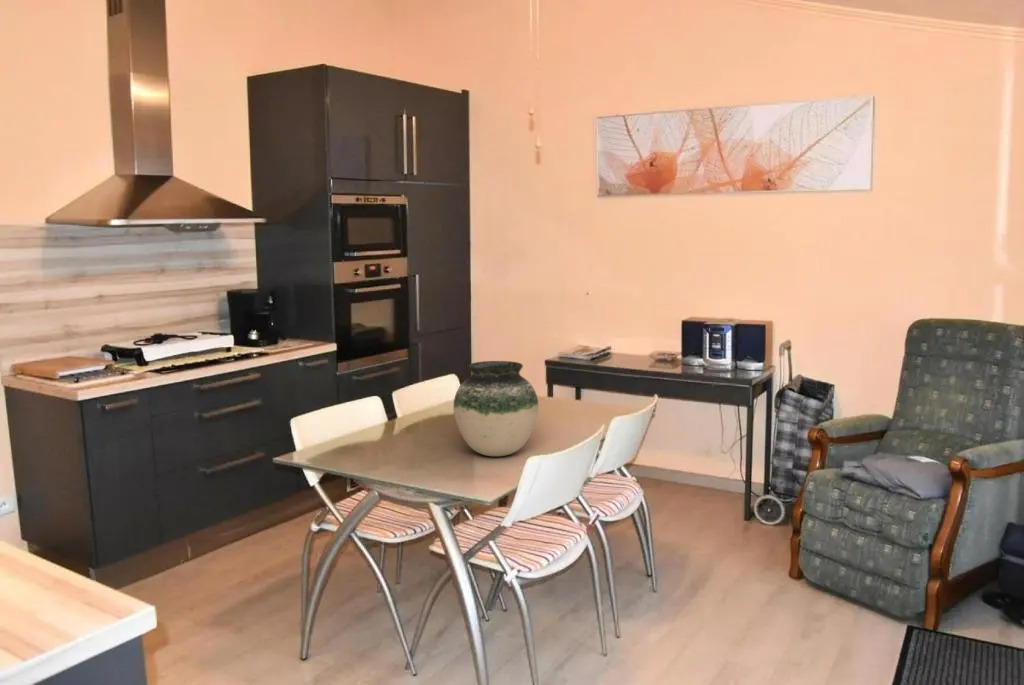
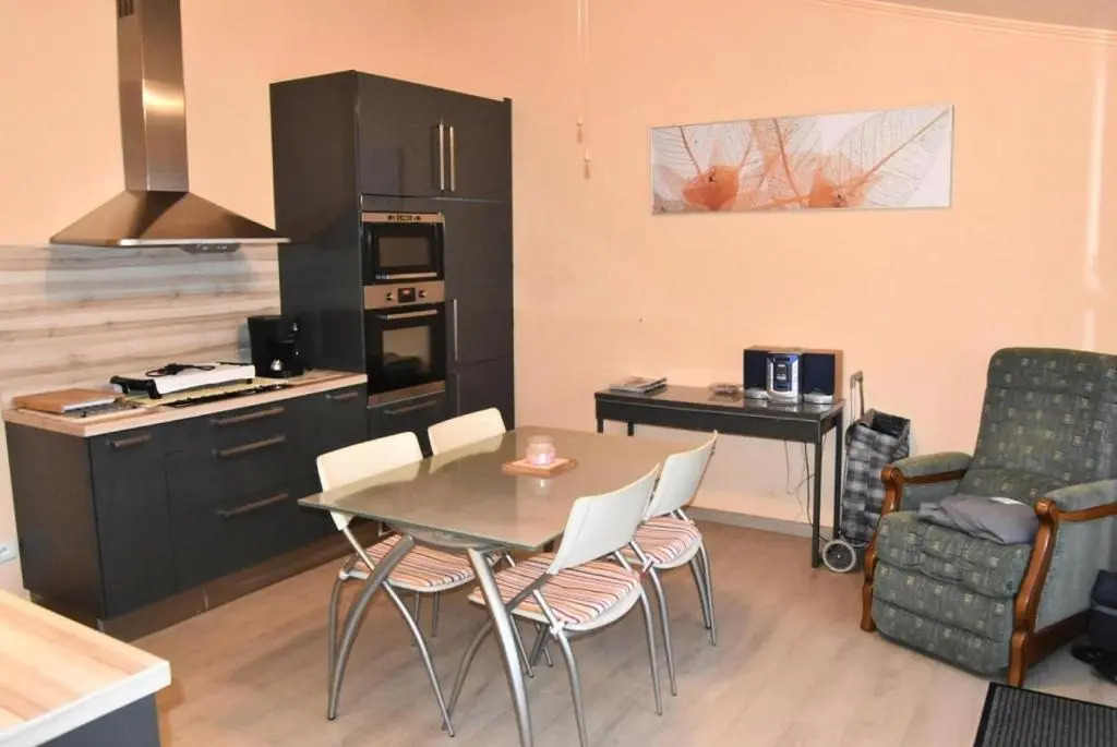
- vase (496, 409)
